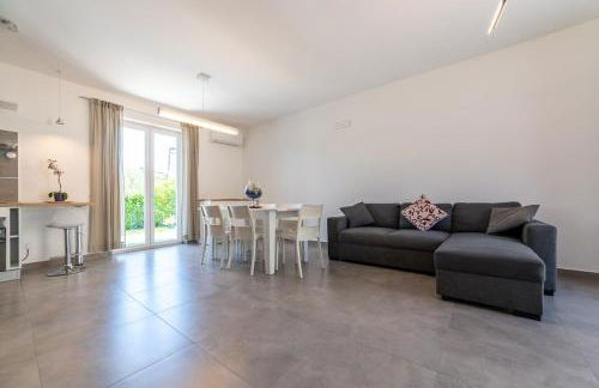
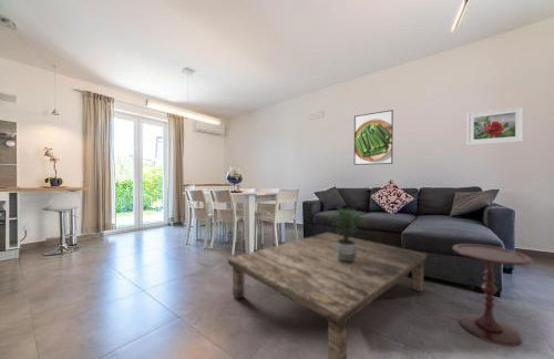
+ side table (488, 290)
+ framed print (493, 126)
+ potted plant (347, 233)
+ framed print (372, 139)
+ coffee table (330, 274)
